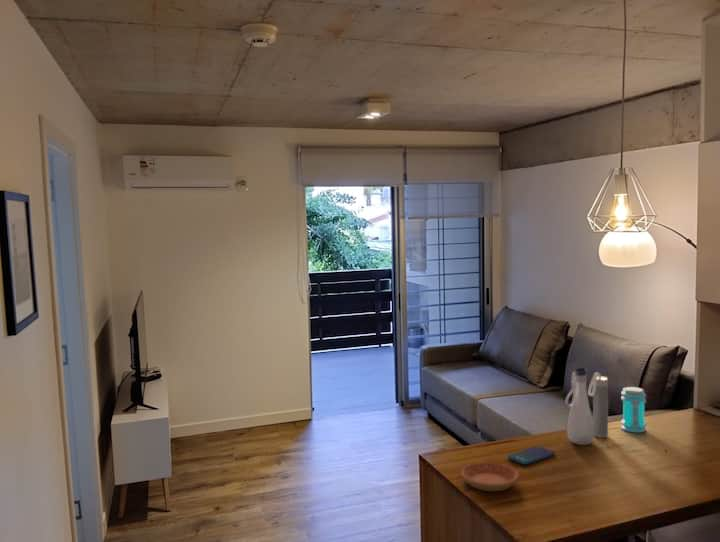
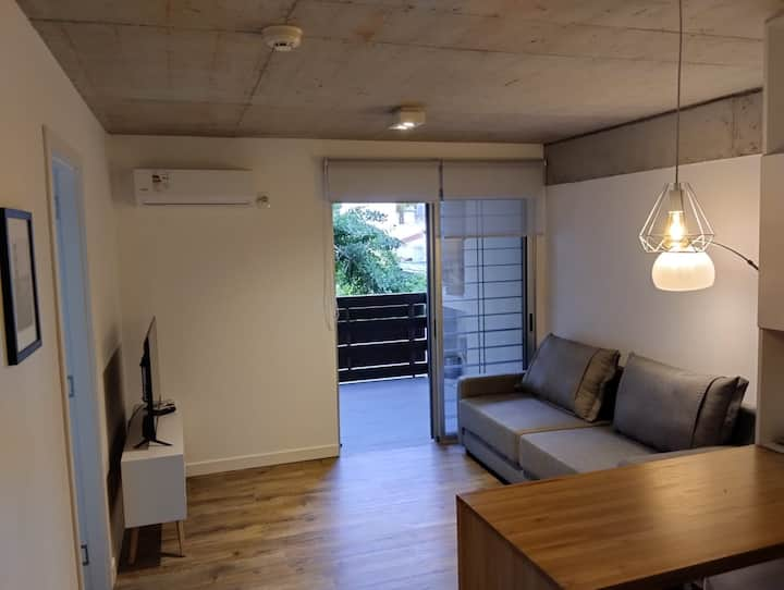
- saucer (489, 477)
- smartphone (531, 454)
- water bottle (586, 403)
- jar (633, 408)
